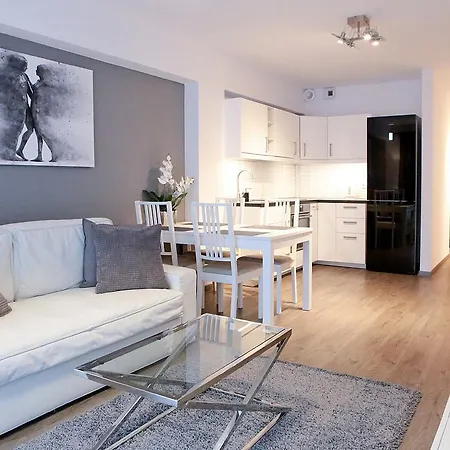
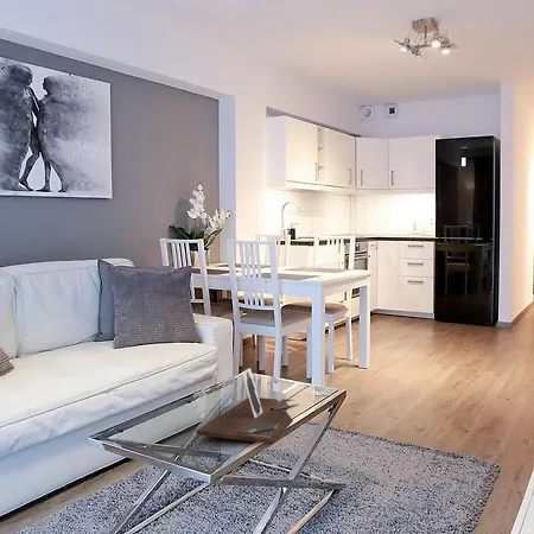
+ decorative tray (258, 396)
